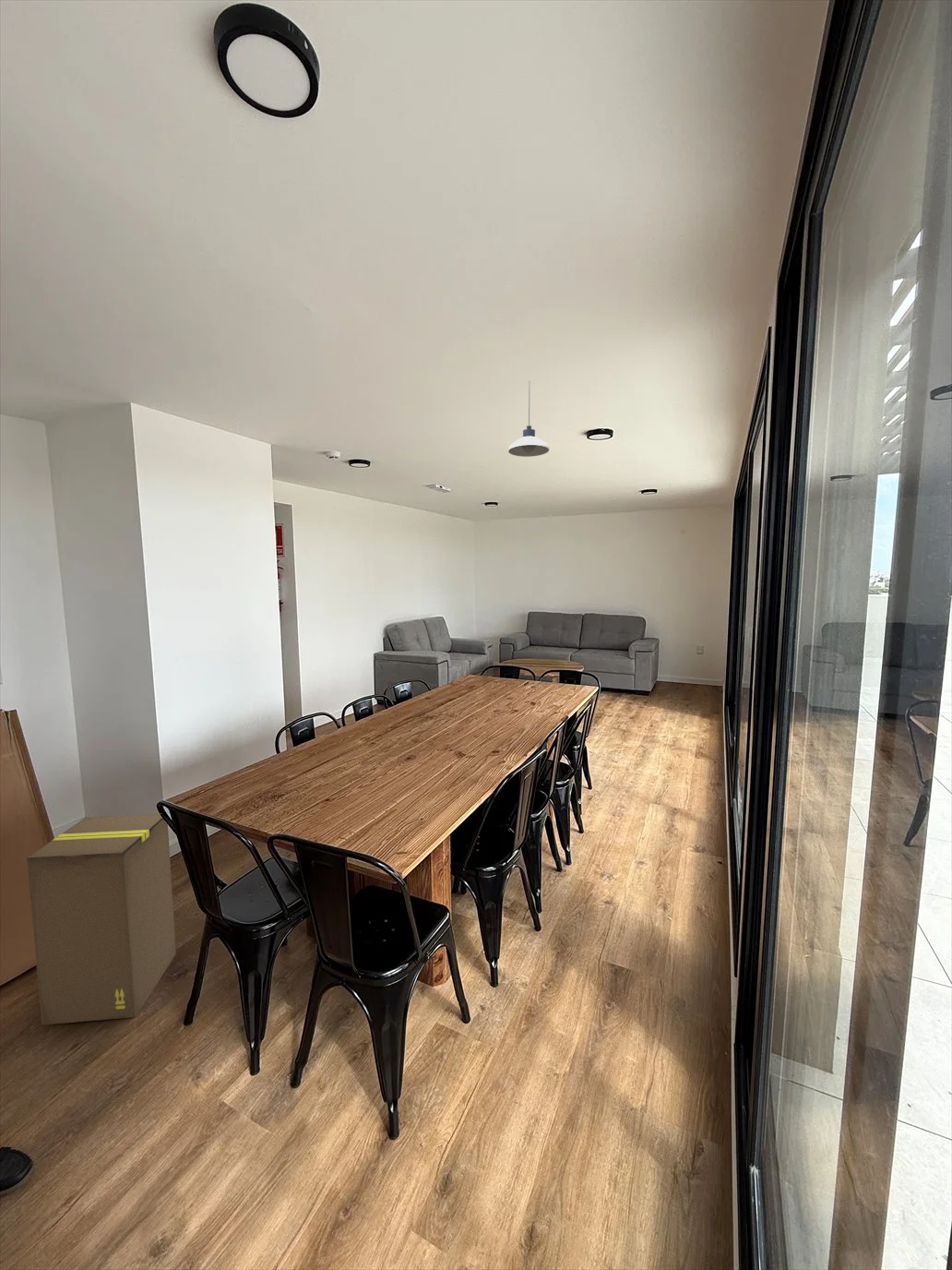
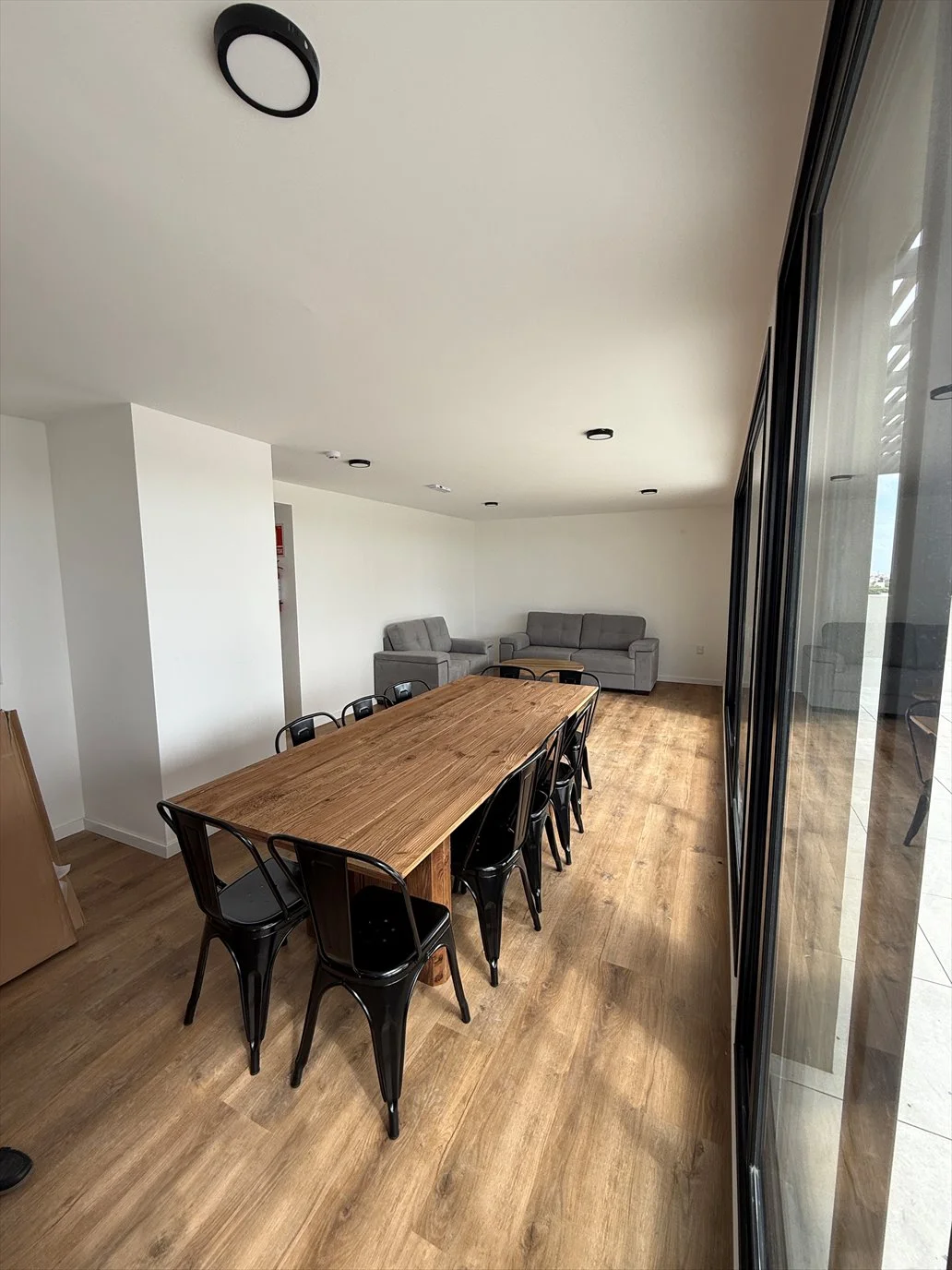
- pendant light (529, 416)
- cardboard box (109, 911)
